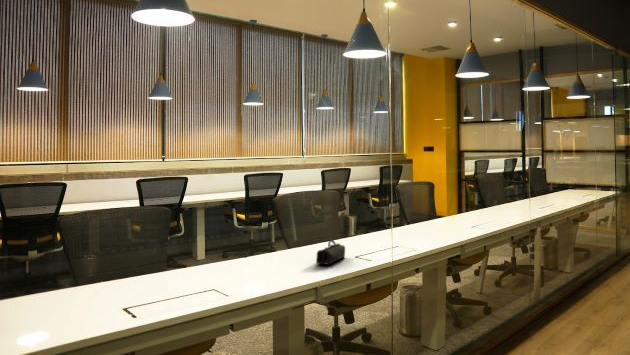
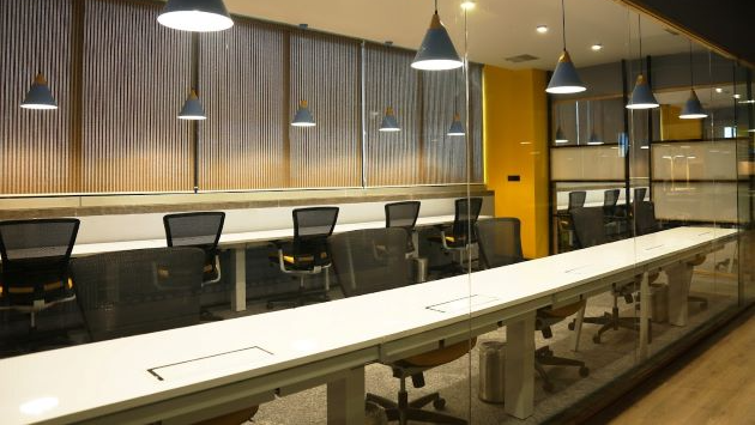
- pencil case (331, 250)
